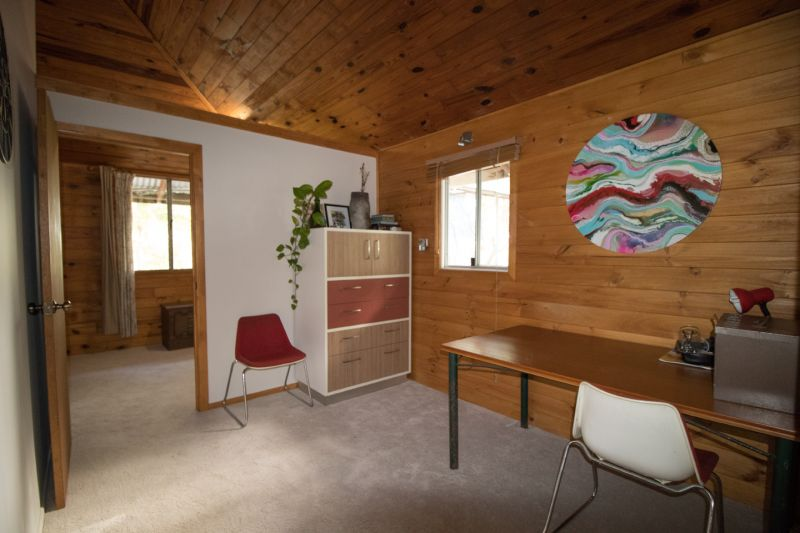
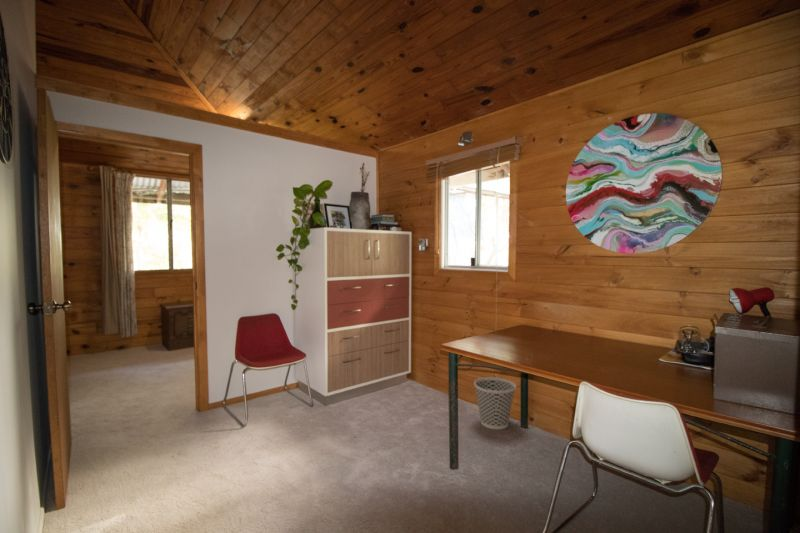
+ wastebasket (494, 403)
